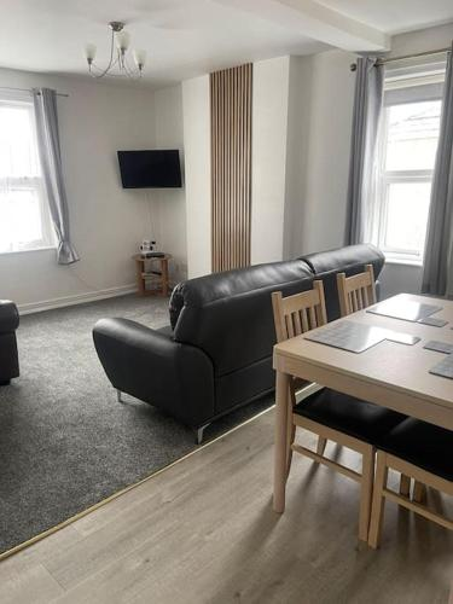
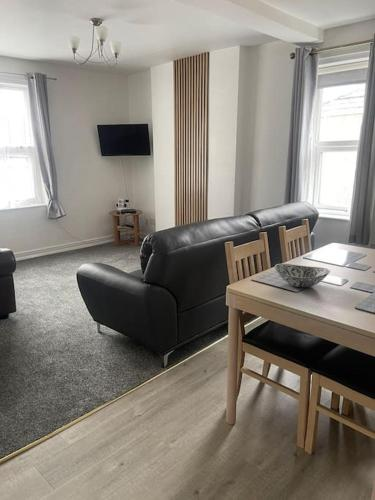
+ decorative bowl (301, 276)
